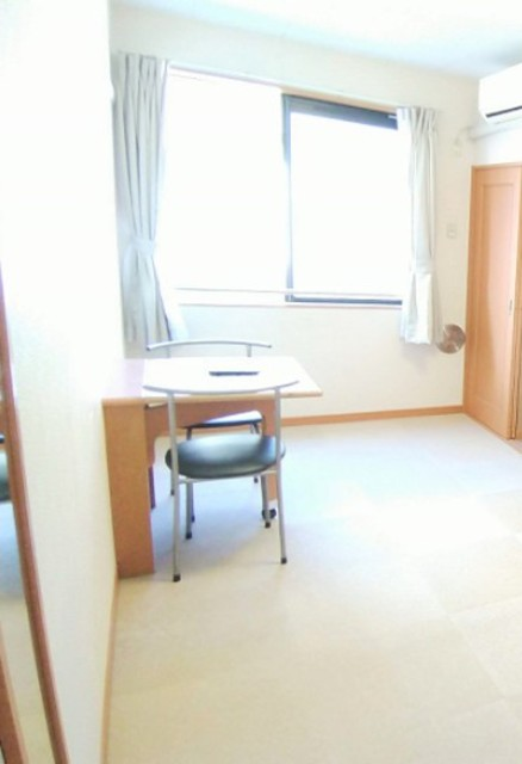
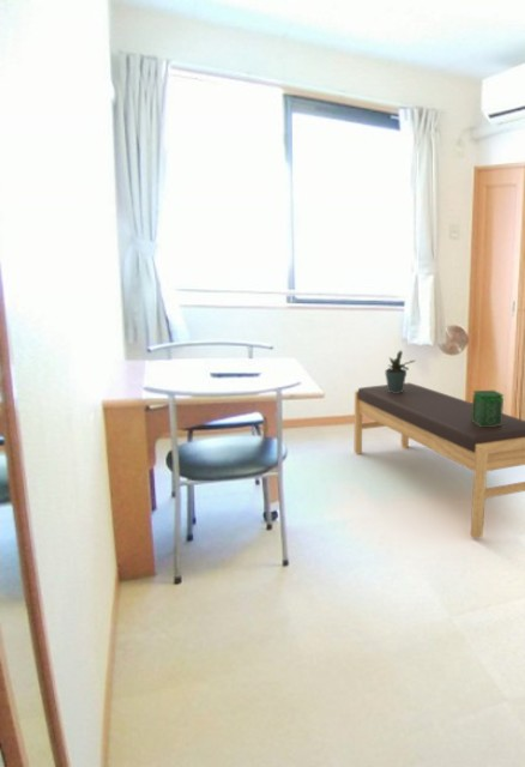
+ decorative box (487, 407)
+ bench (434, 443)
+ potted plant (399, 370)
